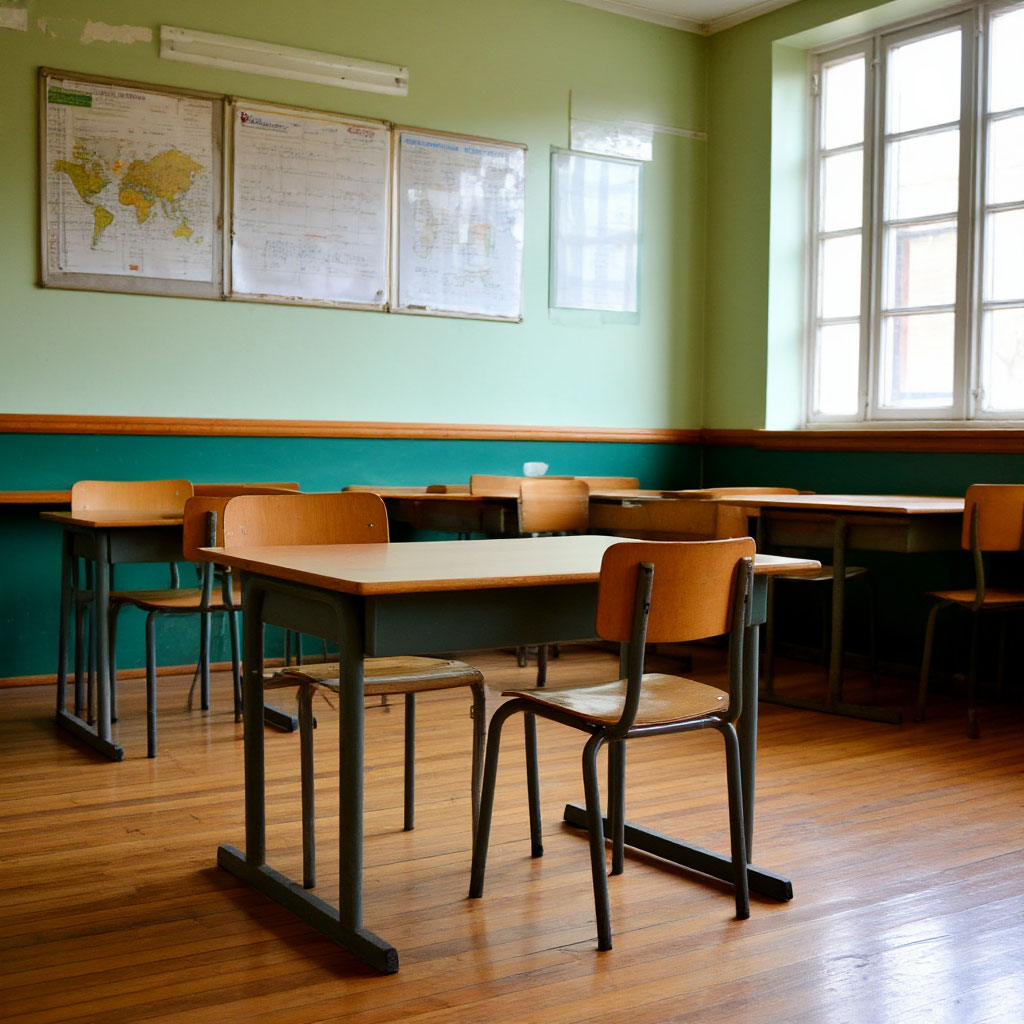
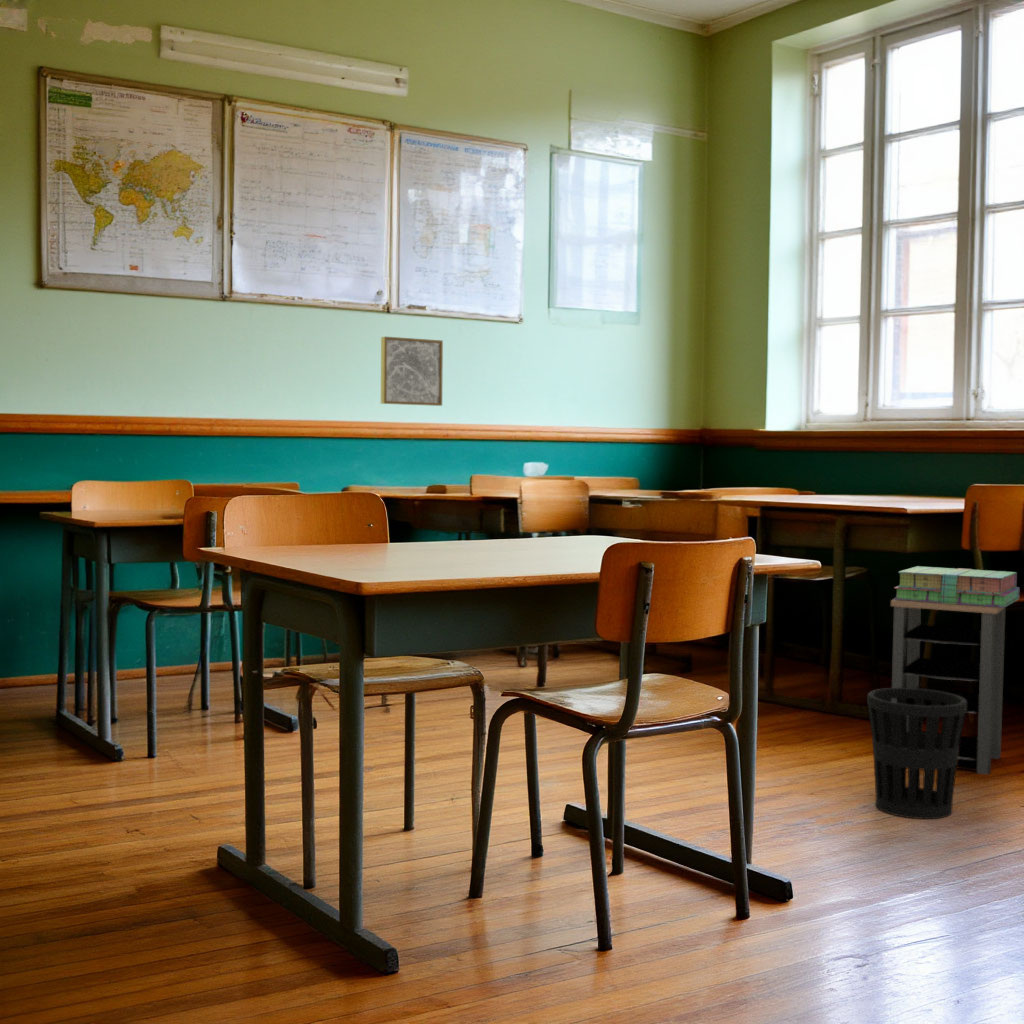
+ side table (948, 678)
+ wastebasket (915, 752)
+ wall art (412, 371)
+ stack of books (957, 584)
